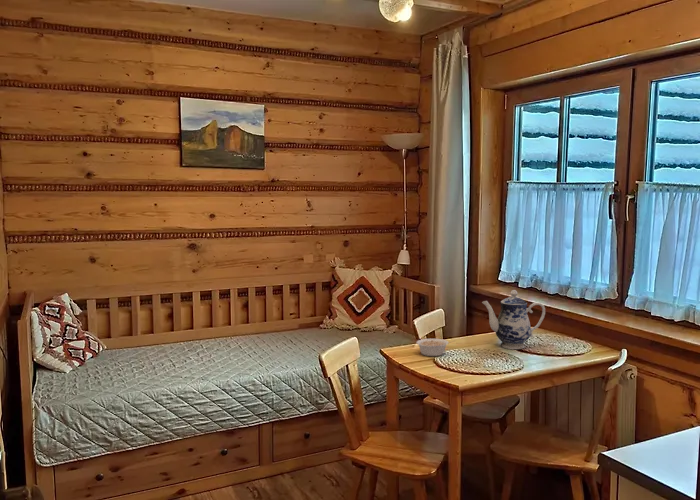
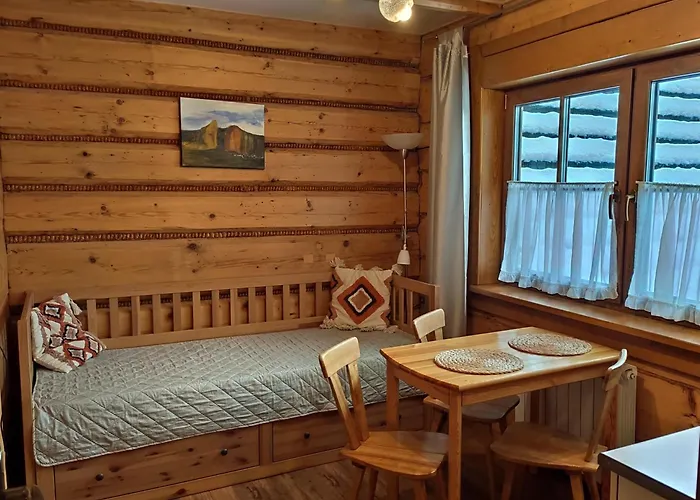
- teapot (513, 318)
- legume (433, 346)
